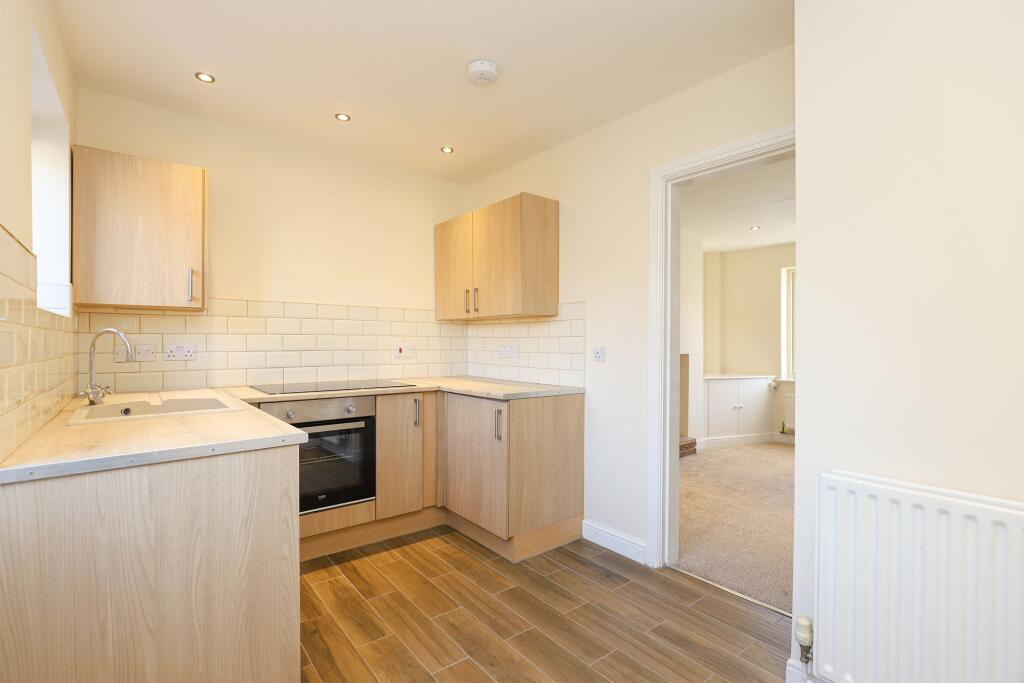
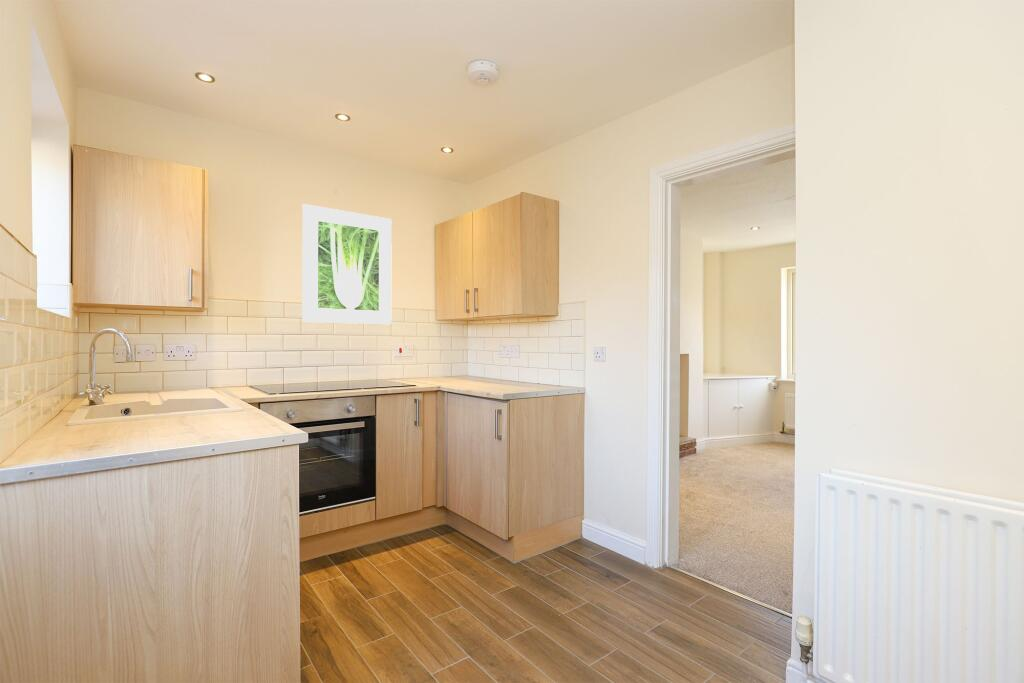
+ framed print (349, 267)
